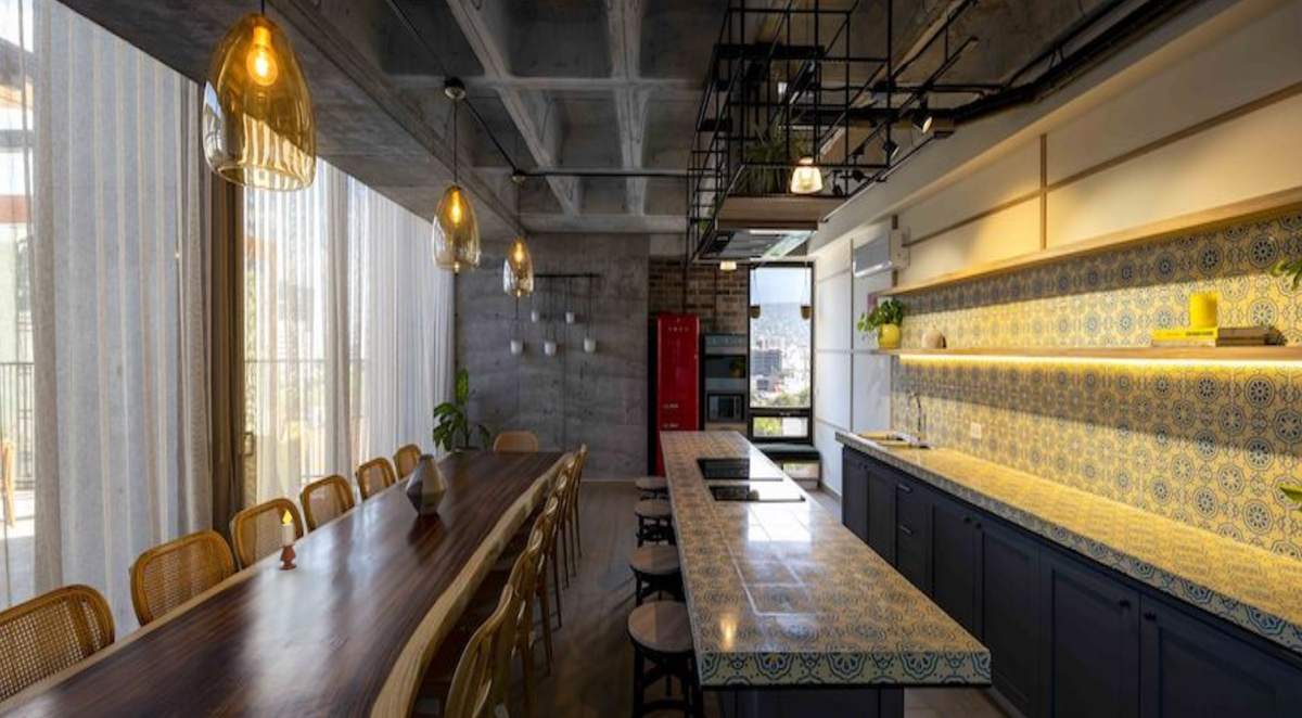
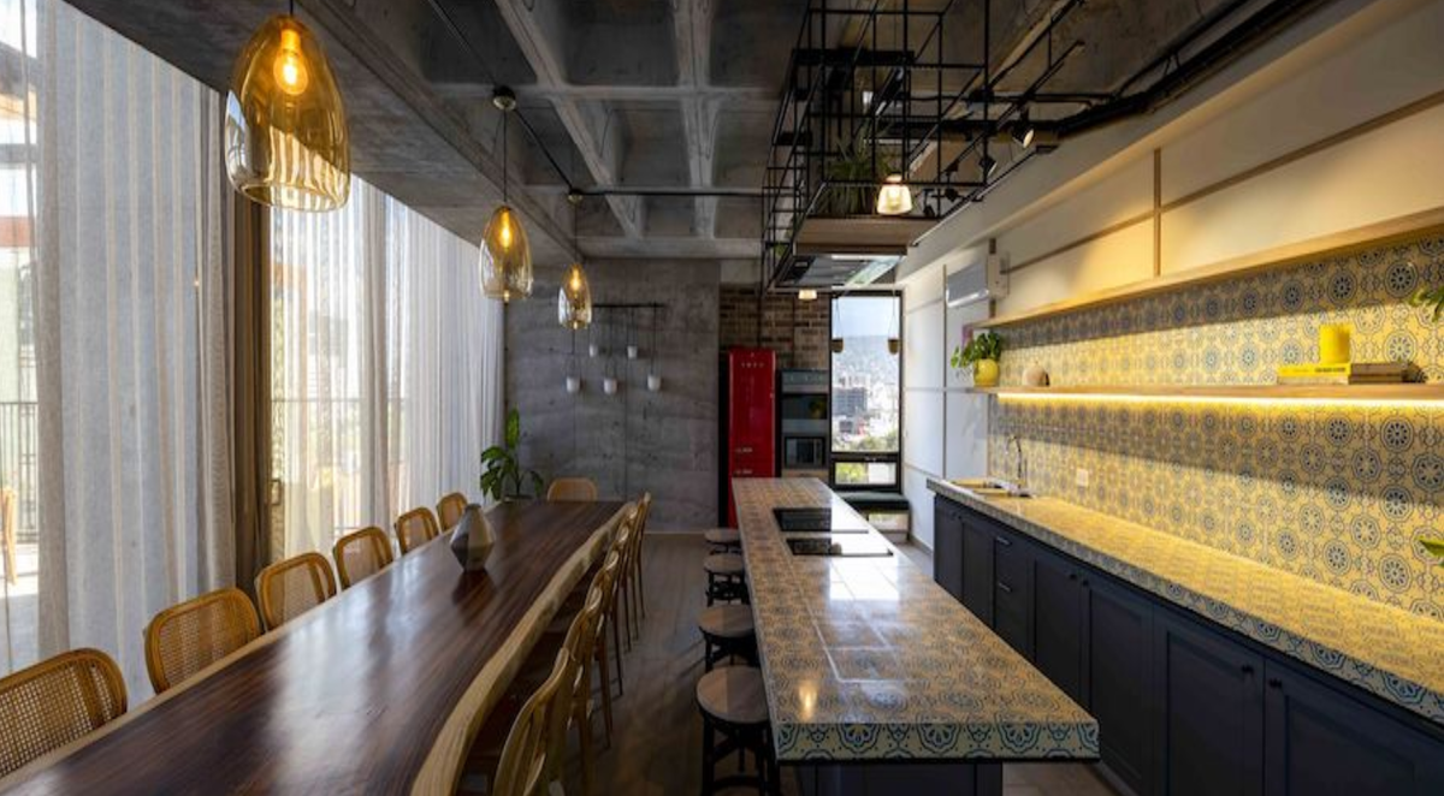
- candle (288, 538)
